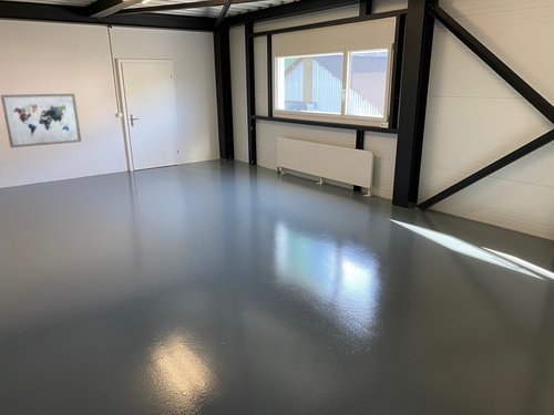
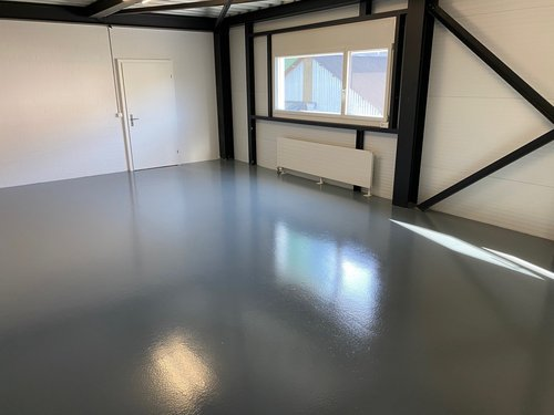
- wall art (43, 120)
